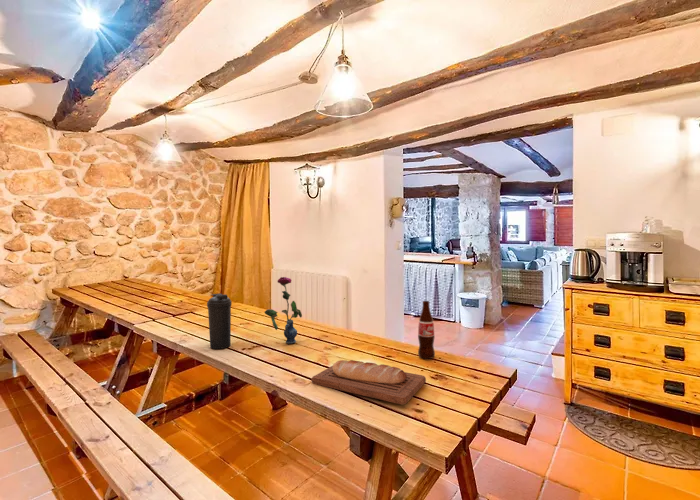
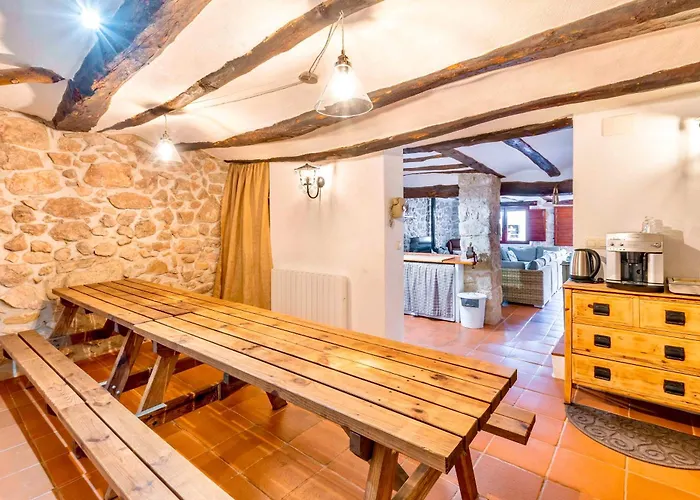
- vase (282, 310)
- water bottle (219, 320)
- bottle (426, 329)
- bread loaf (368, 373)
